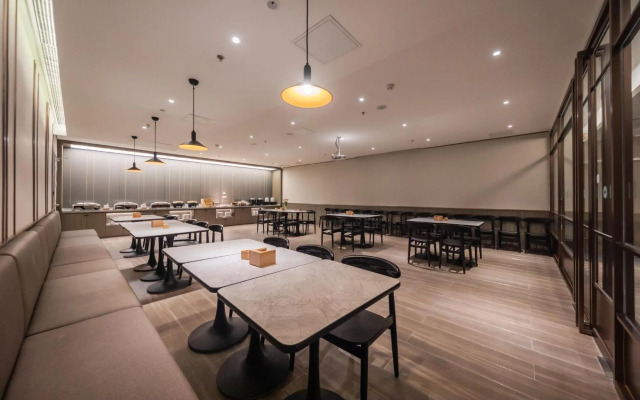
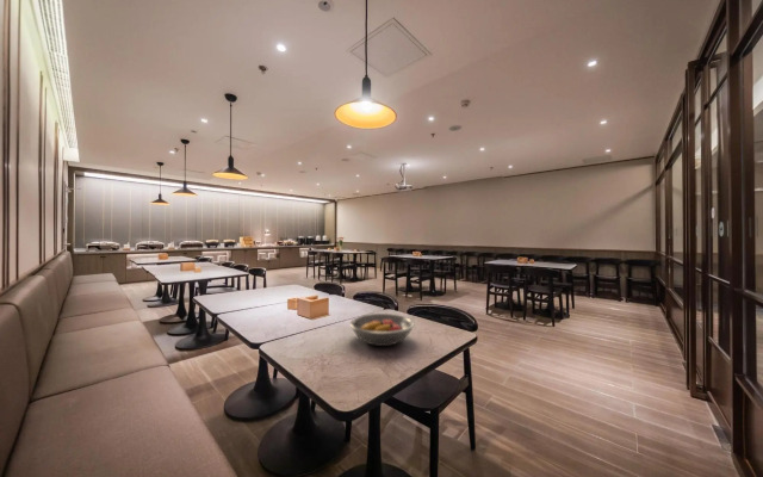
+ fruit bowl (382, 328)
